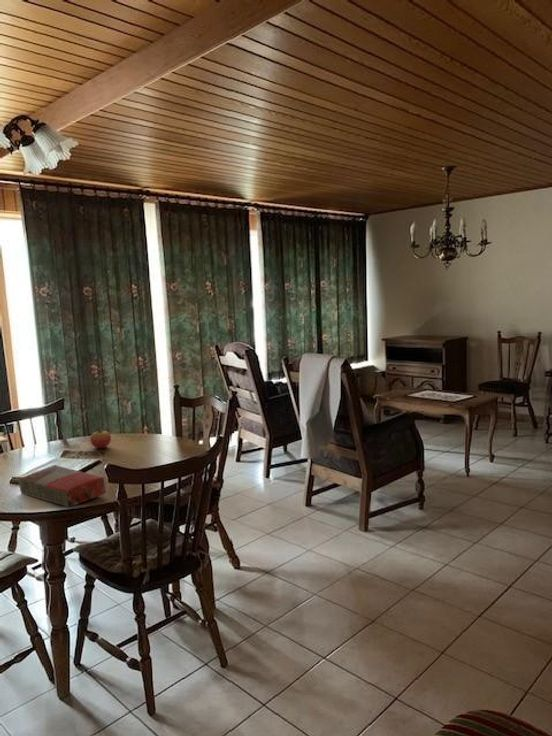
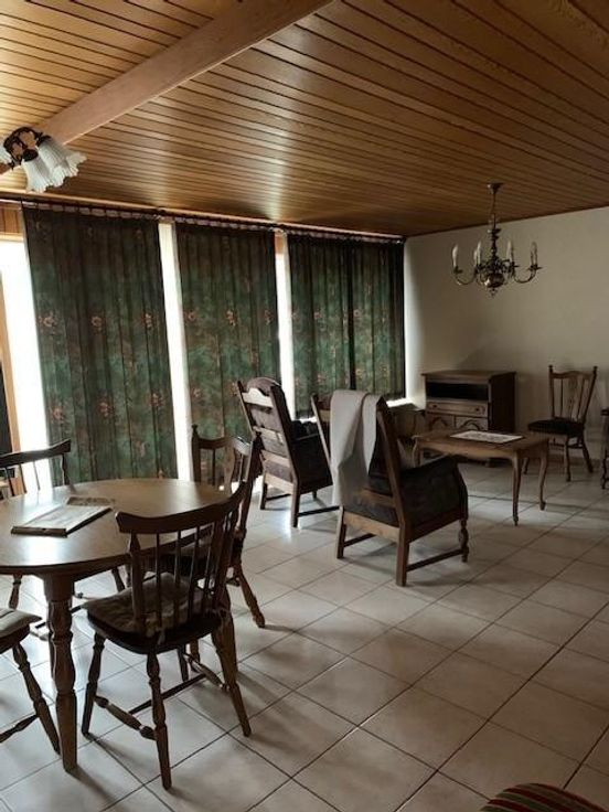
- macaroni box (61, 484)
- fruit (100, 437)
